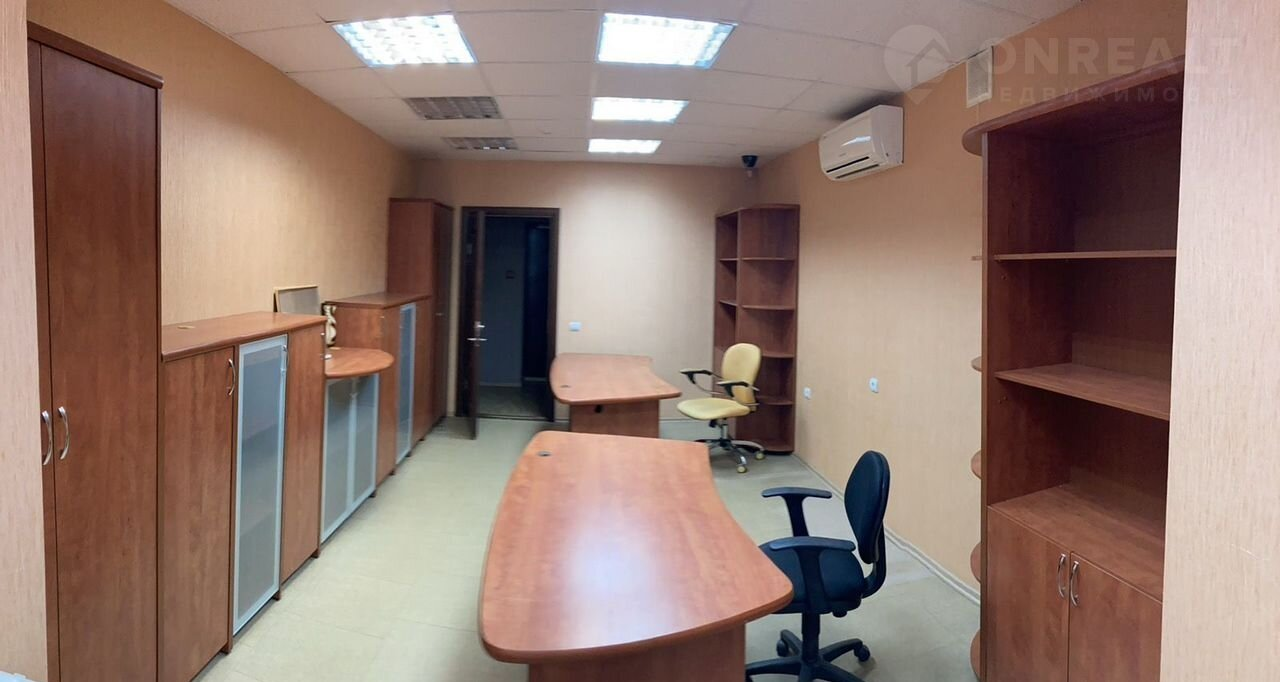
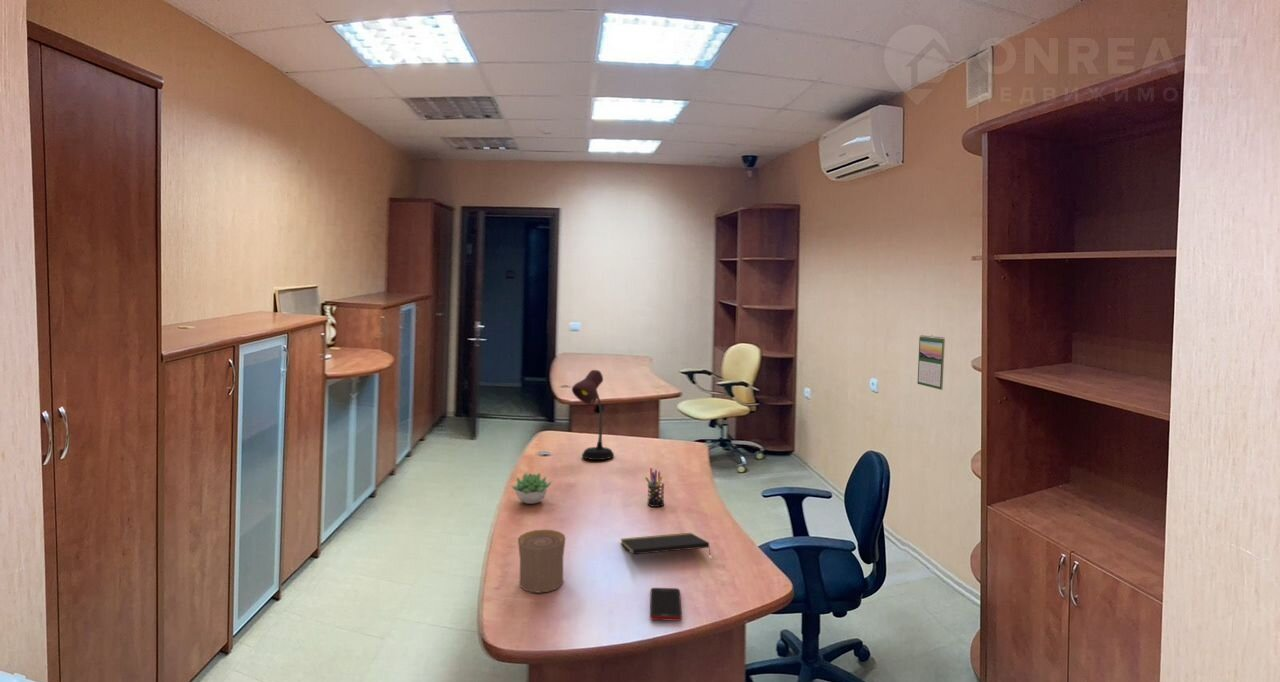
+ desk lamp (599, 412)
+ cup (541, 560)
+ pen holder (653, 487)
+ notepad (663, 543)
+ cell phone (665, 603)
+ succulent plant (531, 488)
+ calendar (930, 361)
